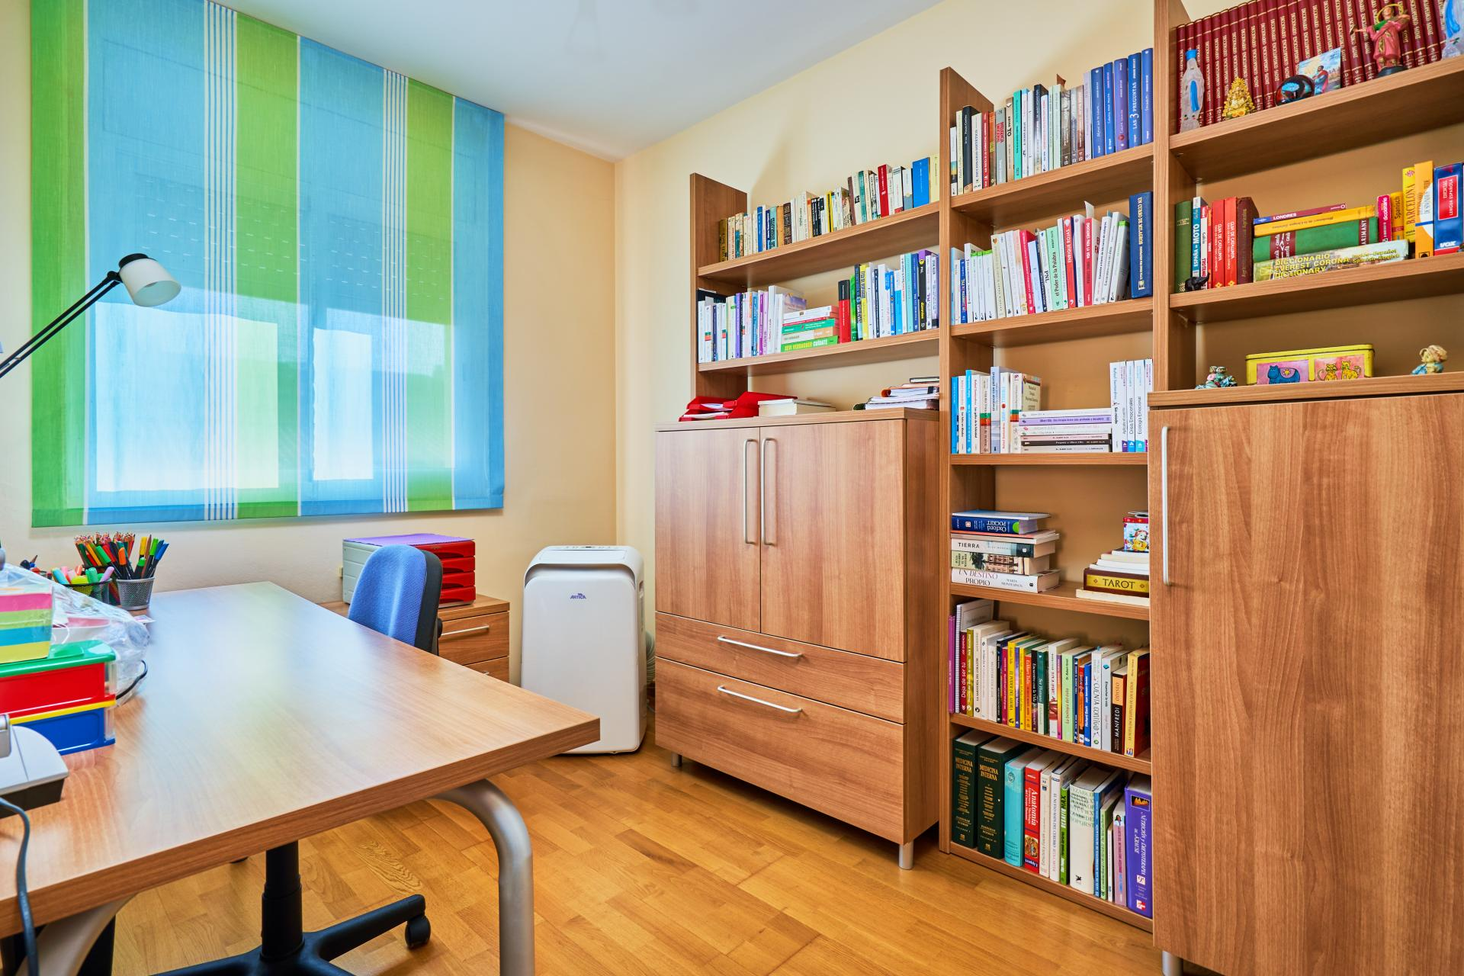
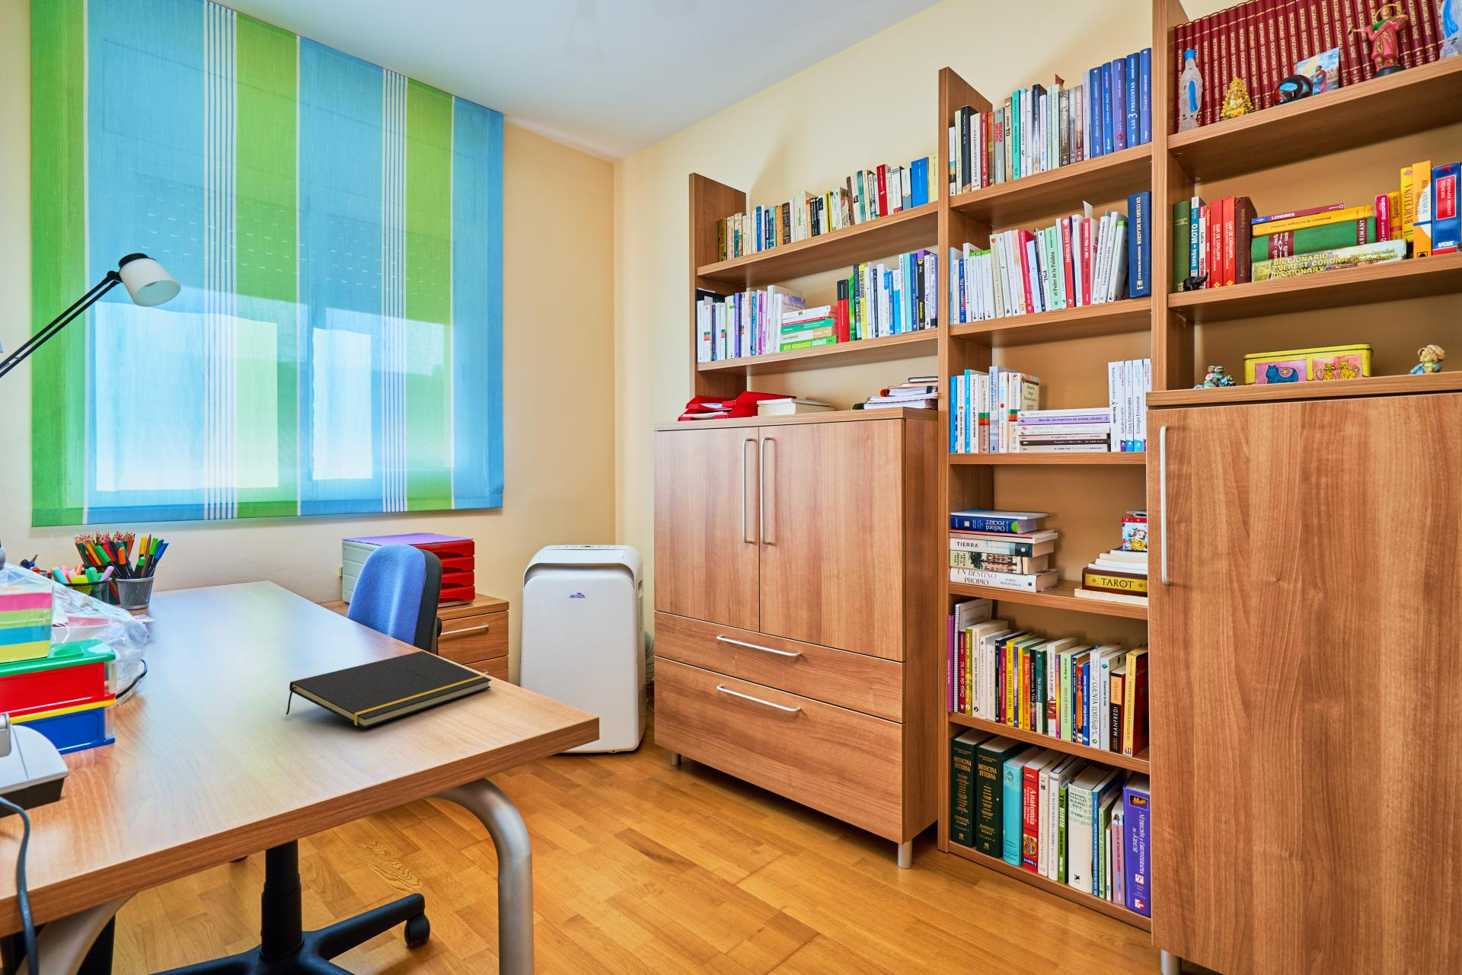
+ notepad (396, 684)
